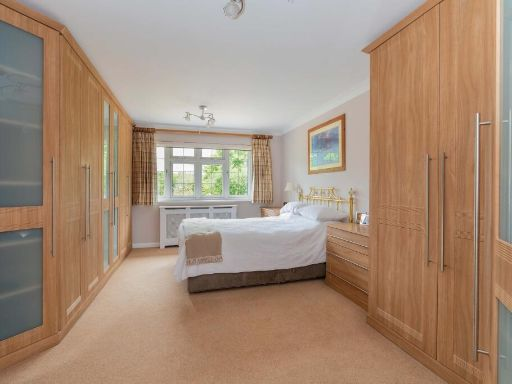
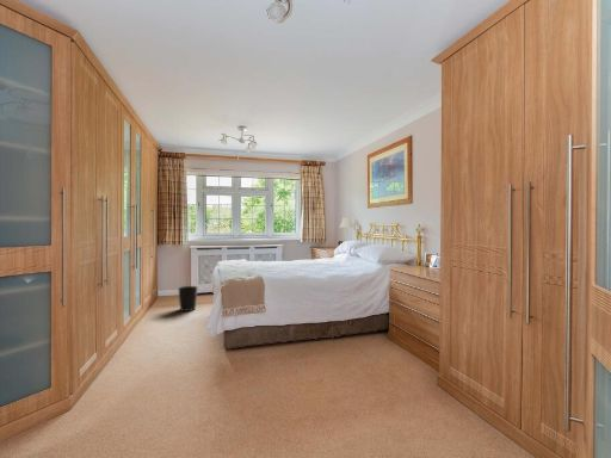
+ wastebasket (187, 298)
